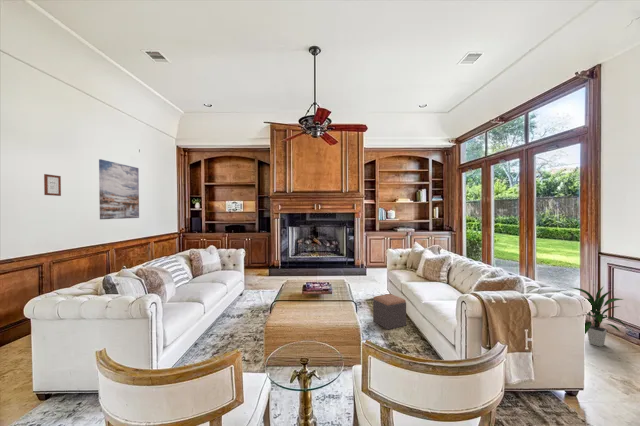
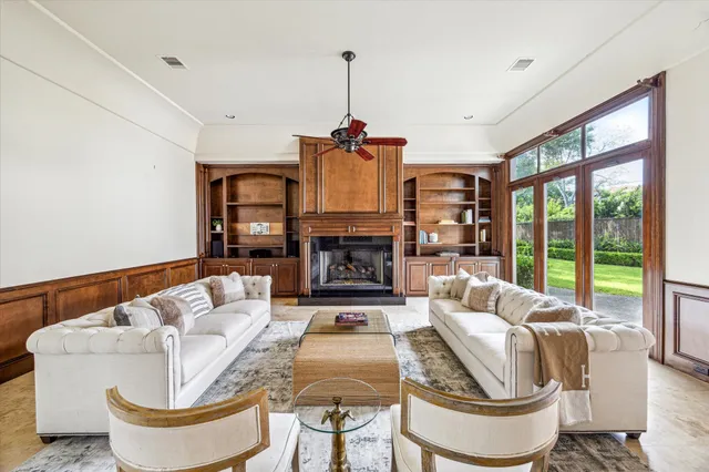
- wall art (120, 191)
- footstool (389, 310)
- picture frame (52, 185)
- indoor plant (594, 315)
